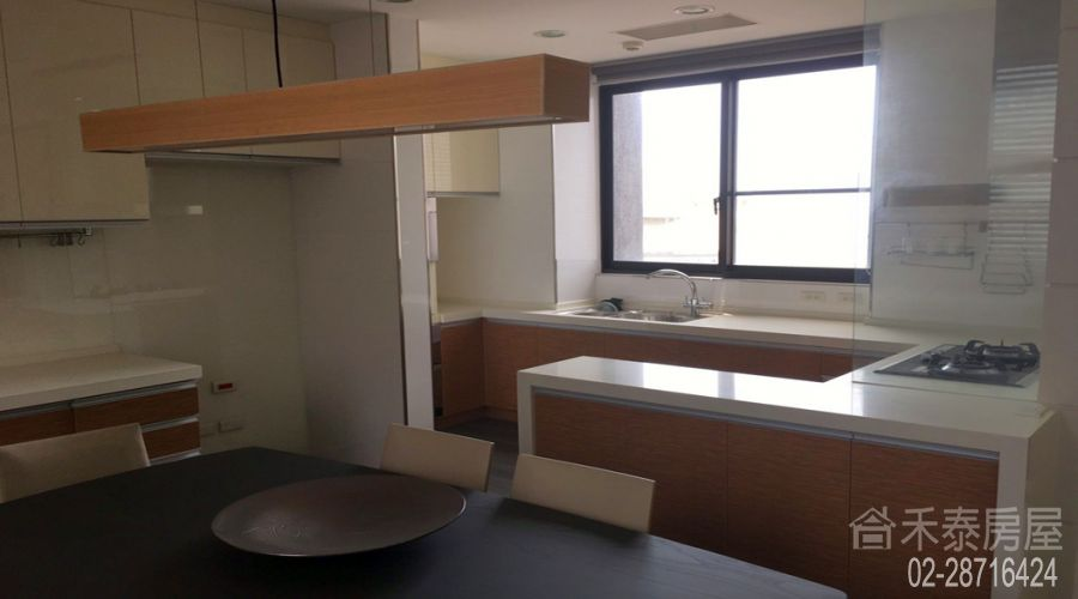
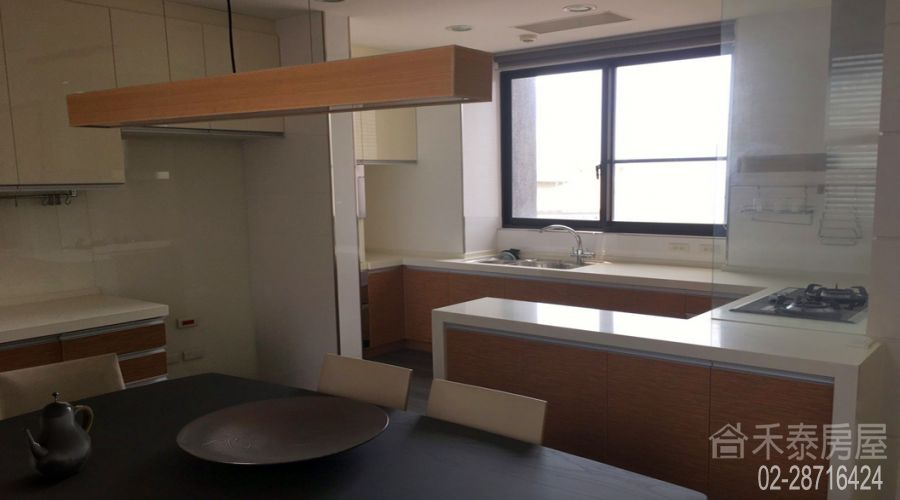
+ teapot (58, 431)
